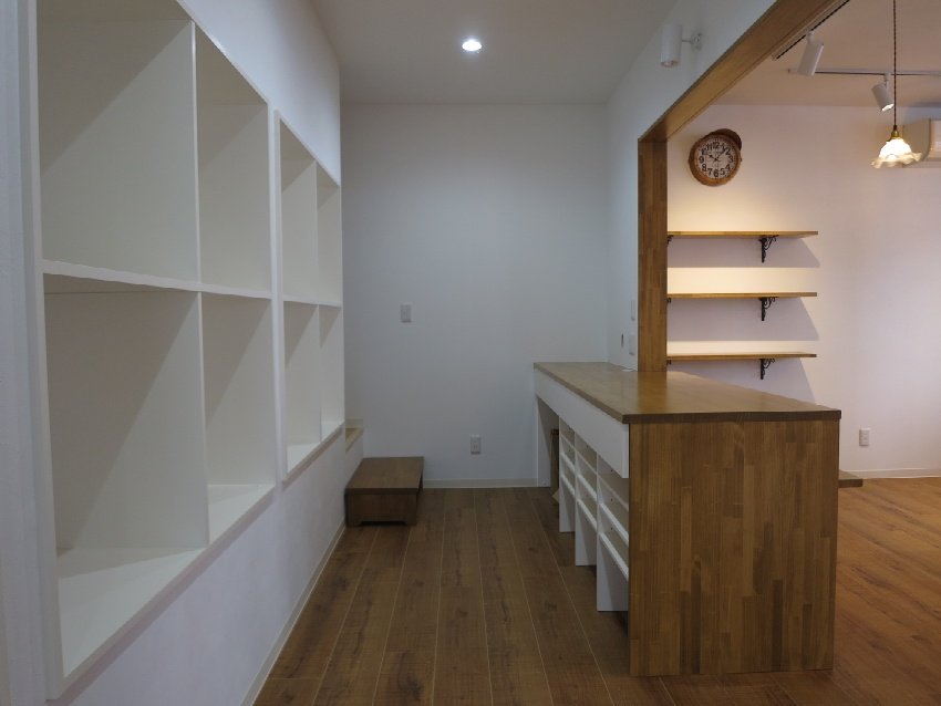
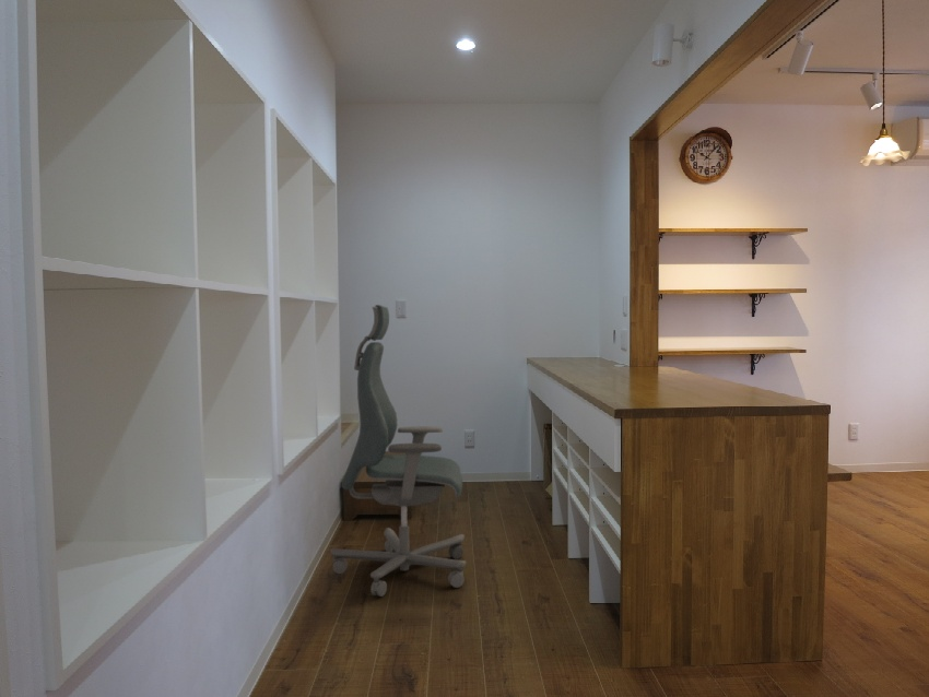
+ office chair (393, 436)
